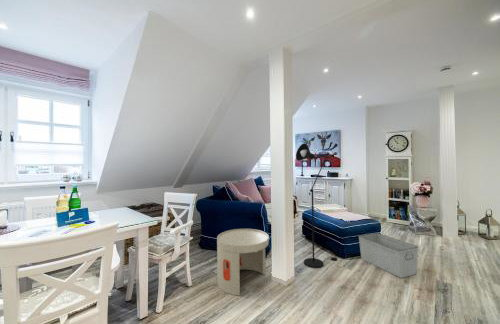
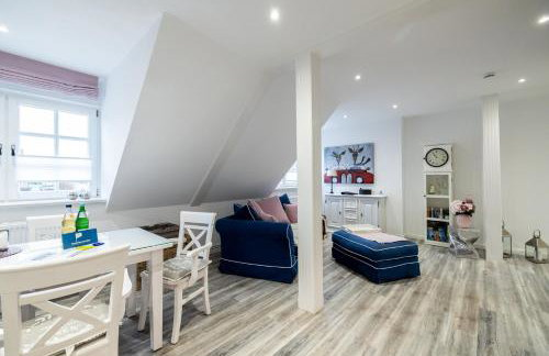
- floor lamp (312, 202)
- storage bin (386, 253)
- side table (243, 258)
